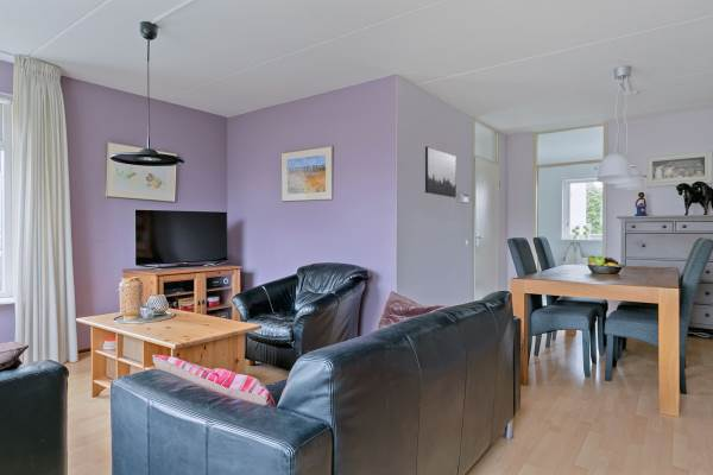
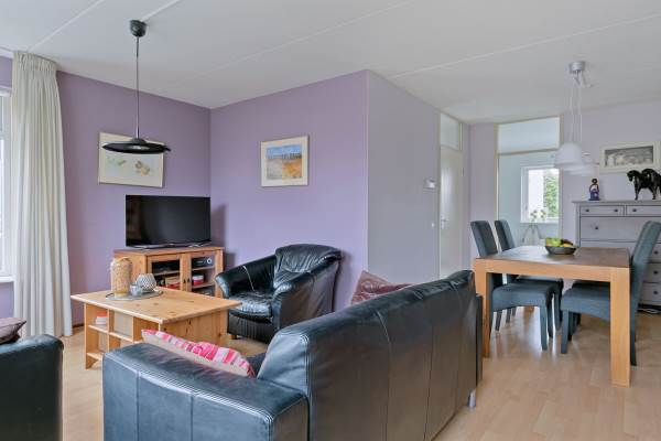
- wall art (441, 173)
